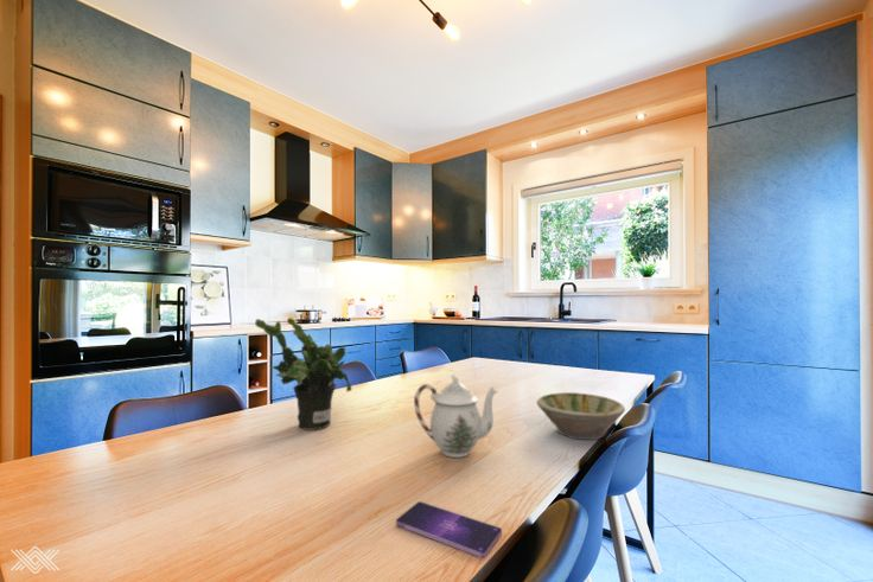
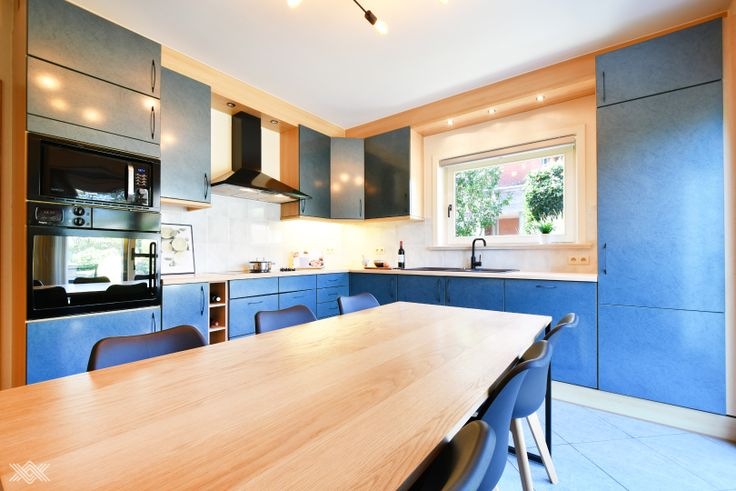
- smartphone (447, 526)
- potted plant (301, 375)
- teapot (457, 412)
- bowl (579, 416)
